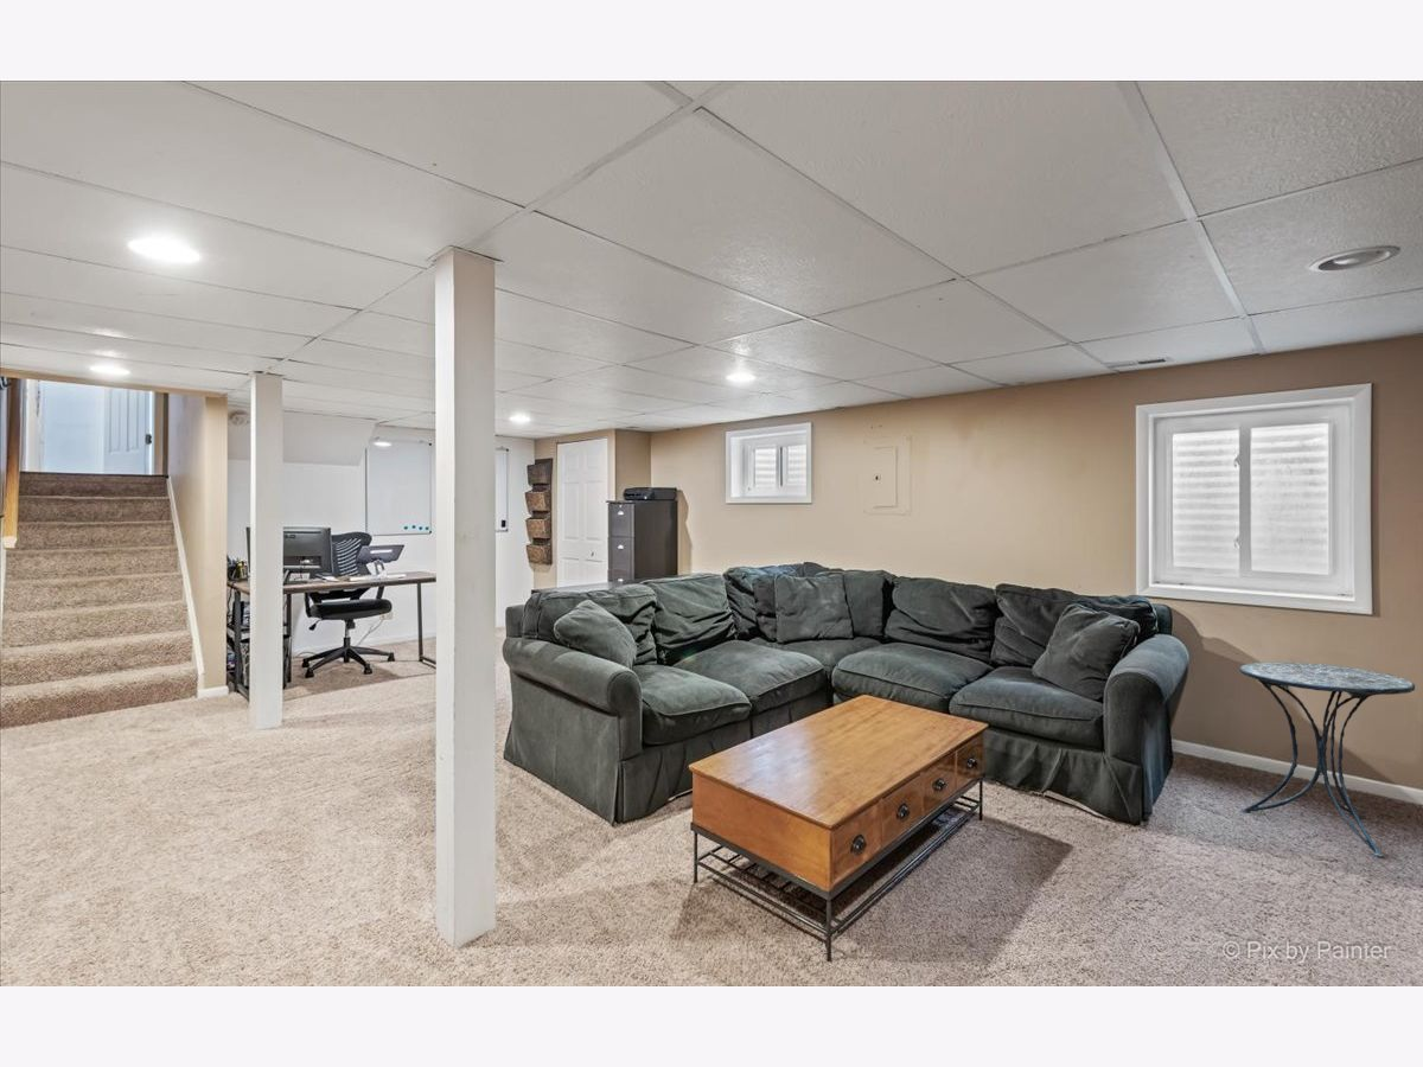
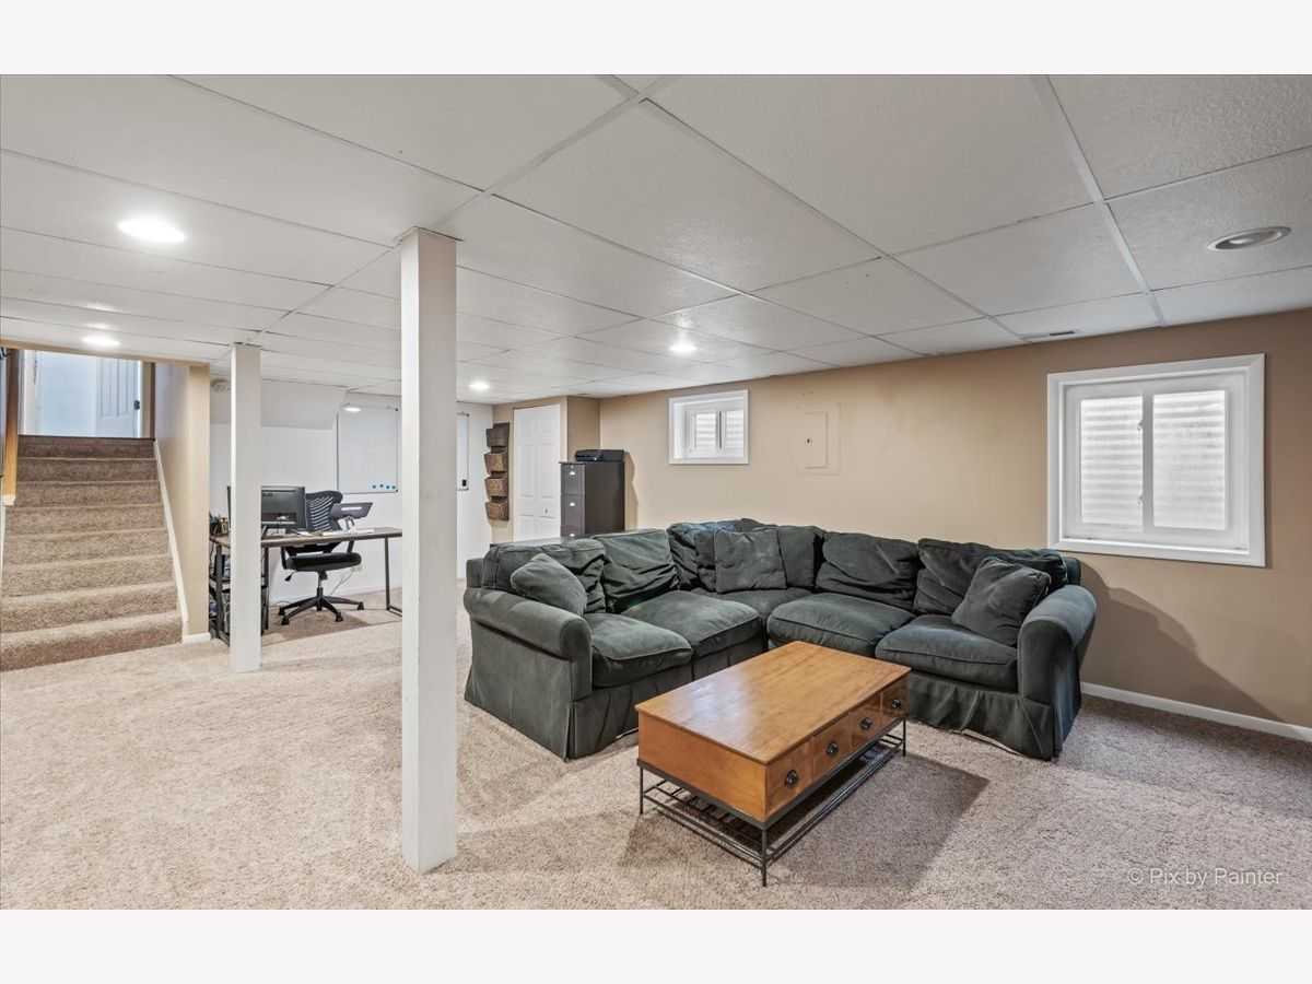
- side table (1321, 749)
